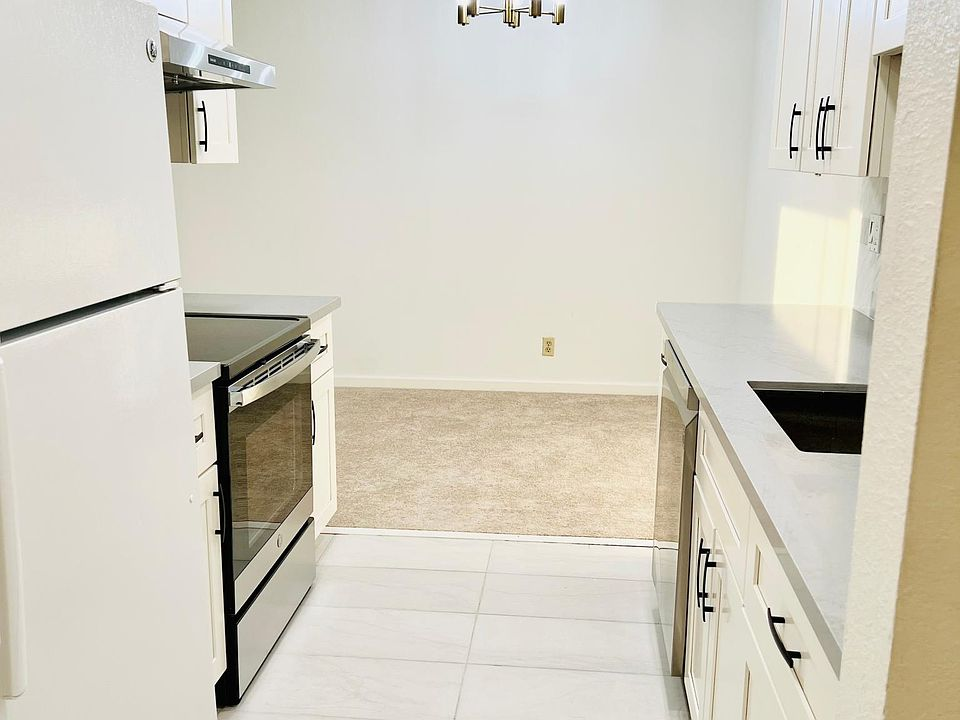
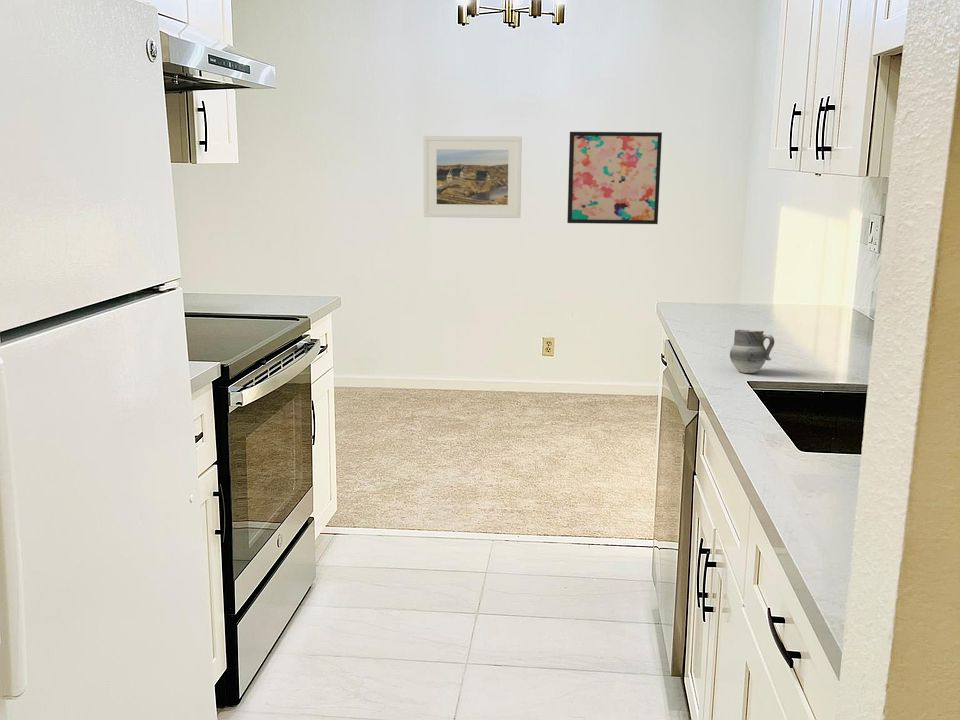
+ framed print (472, 177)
+ cup (752, 350)
+ wall art (613, 178)
